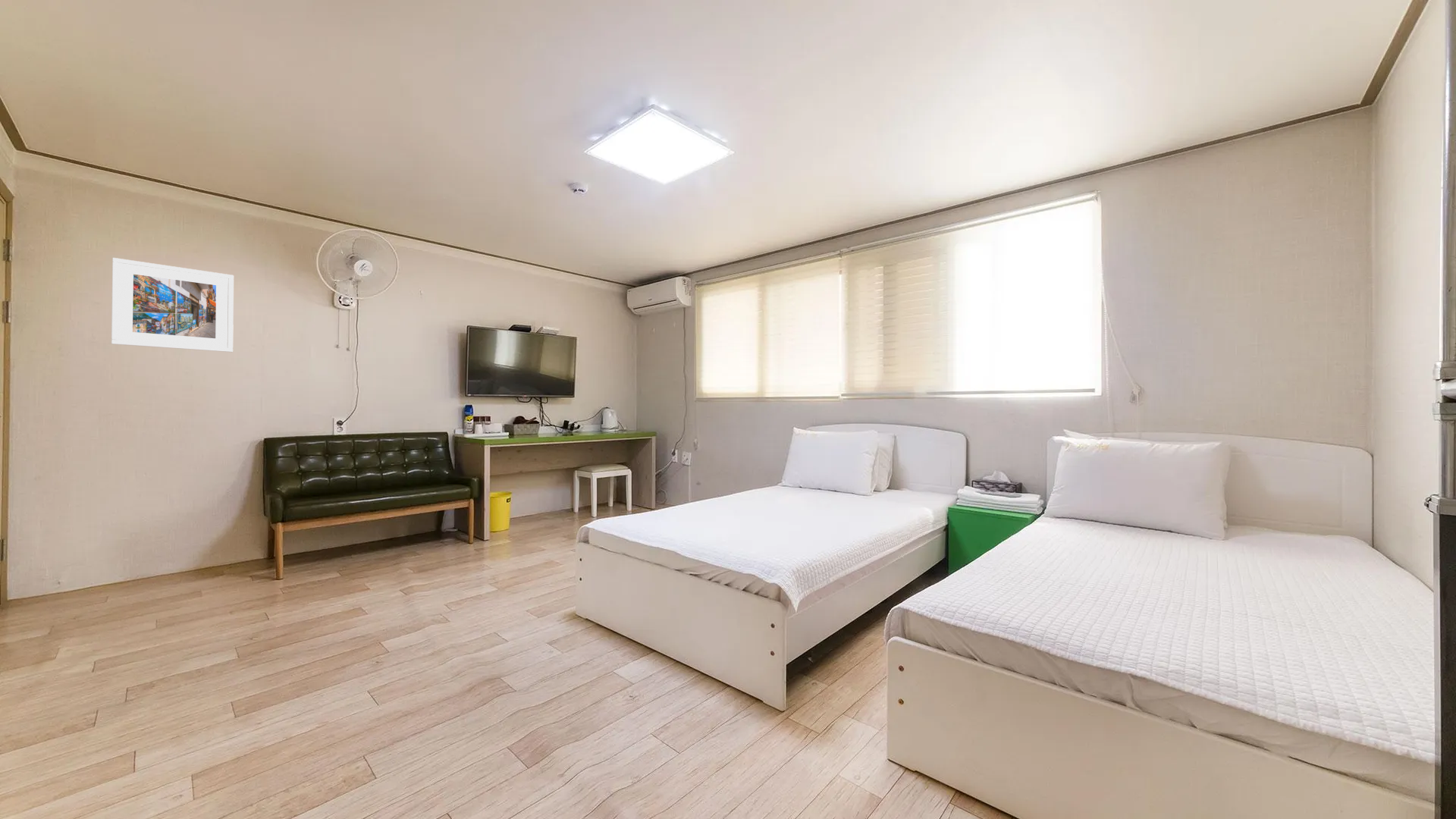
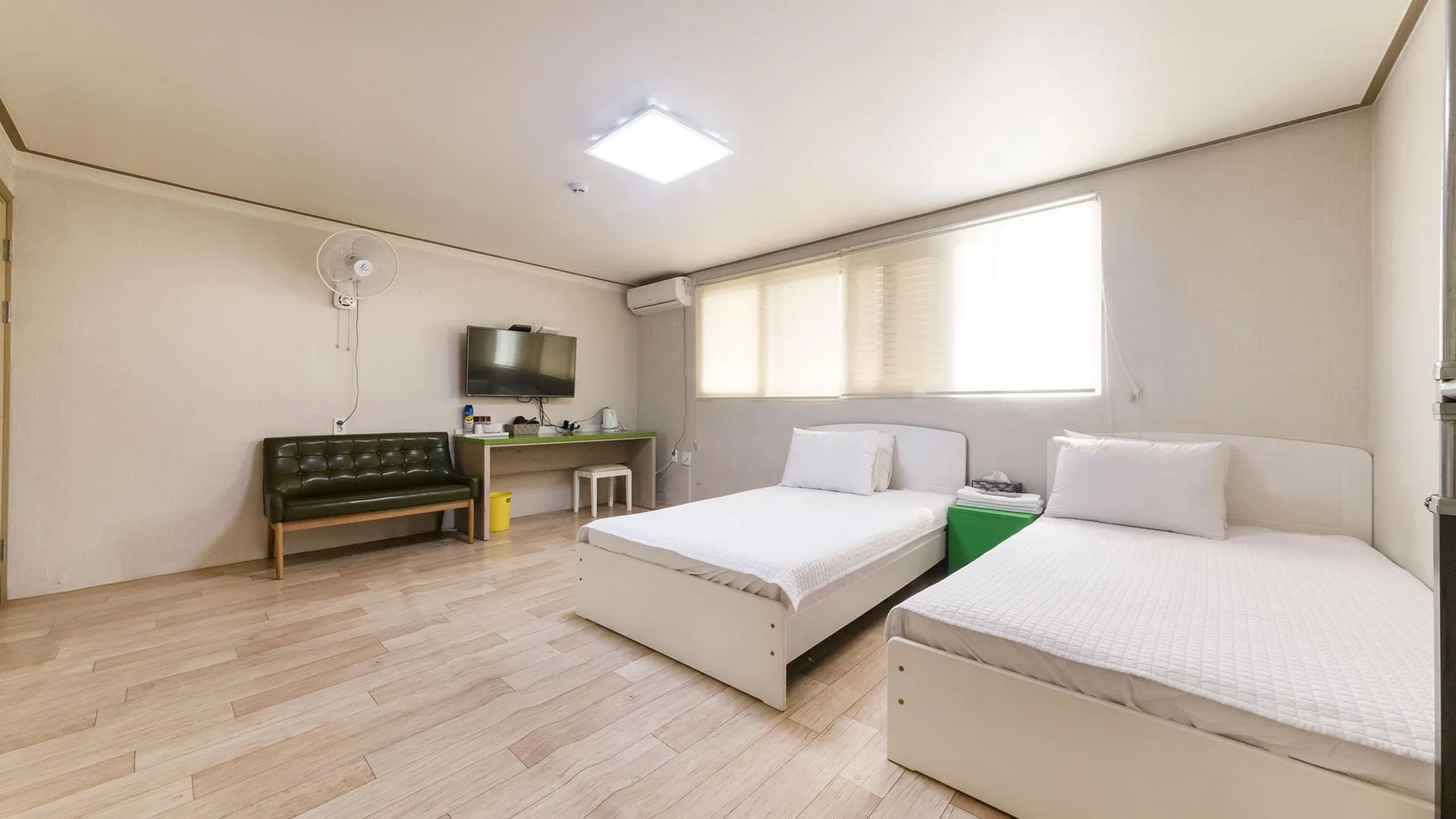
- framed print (176, 307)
